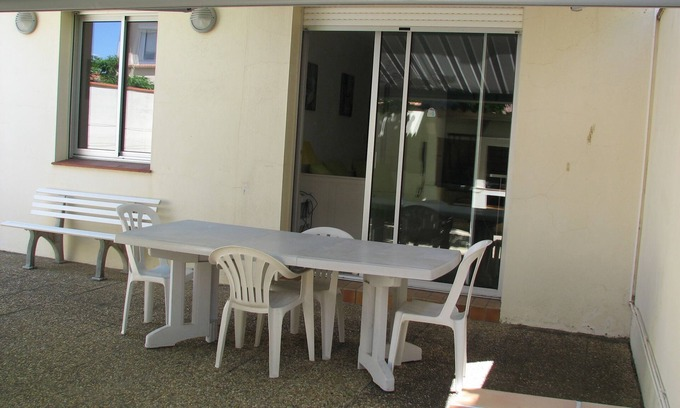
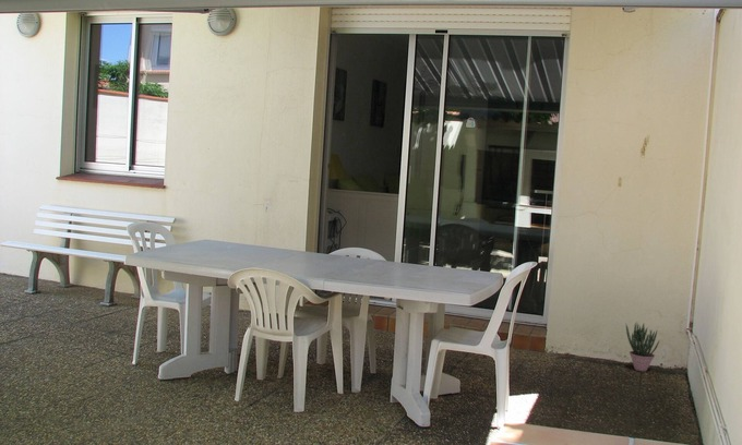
+ potted plant (641, 346)
